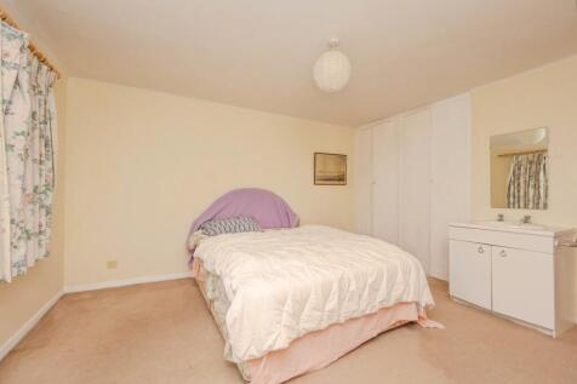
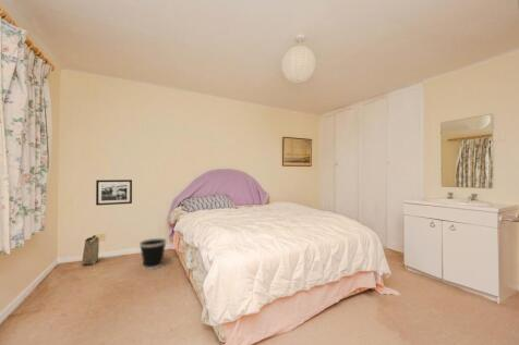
+ wastebasket (153, 254)
+ picture frame (114, 192)
+ basket (89, 249)
